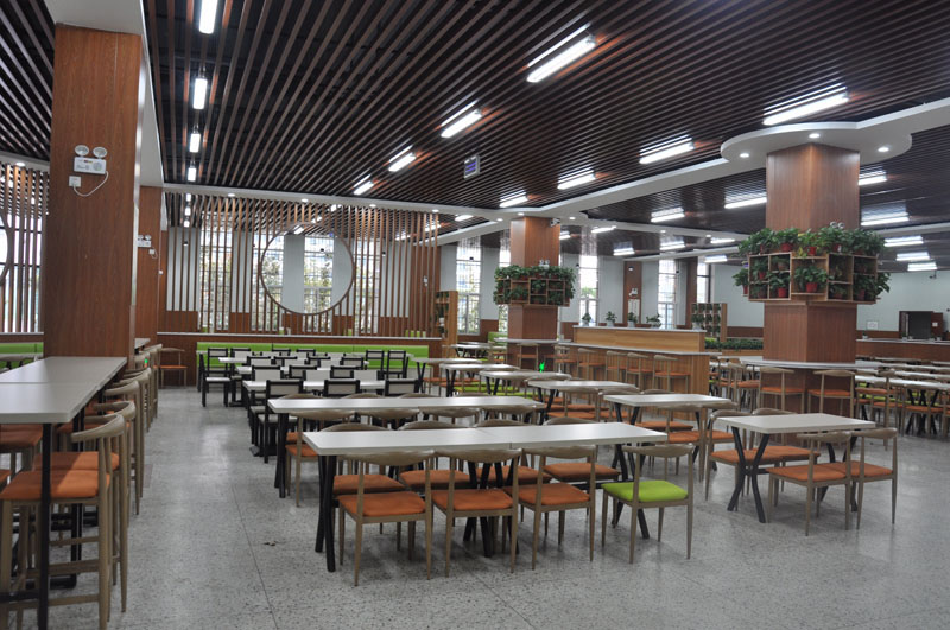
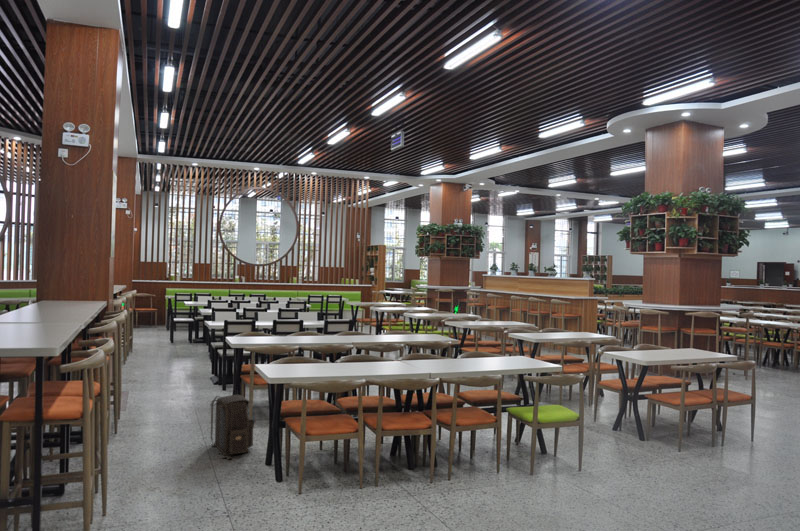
+ backpack (231, 422)
